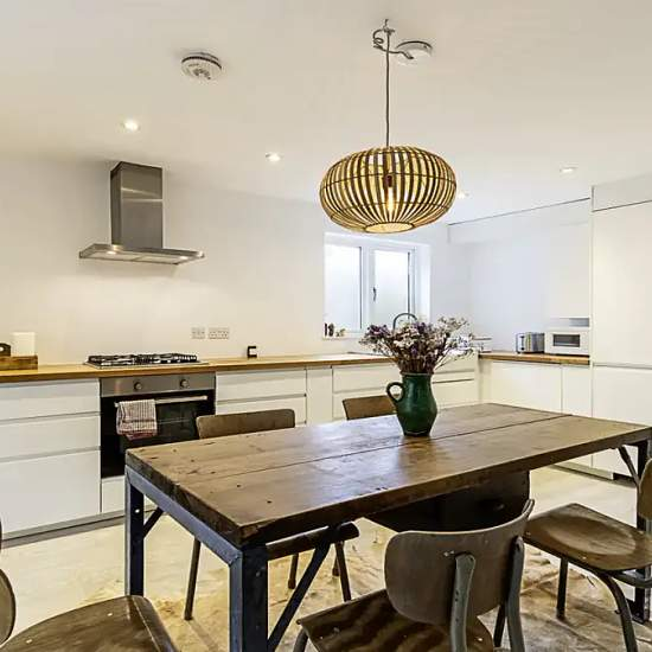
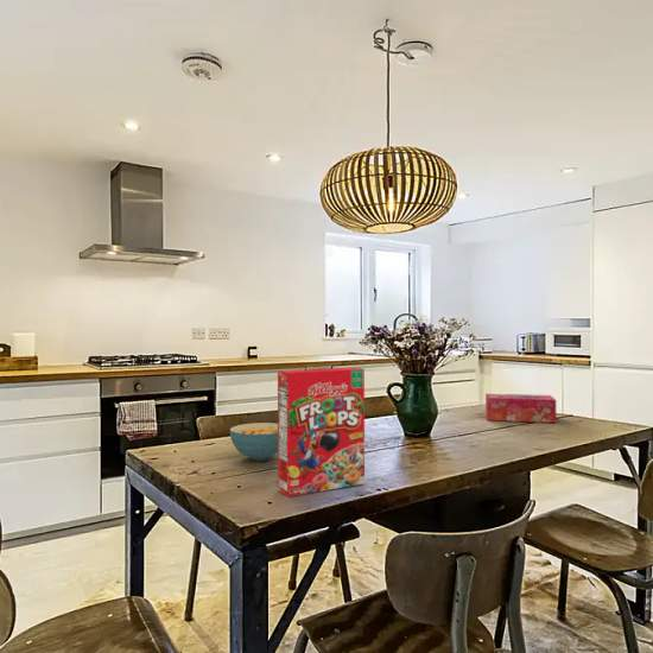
+ cereal box (322, 427)
+ cereal bowl (260, 443)
+ tissue box (519, 407)
